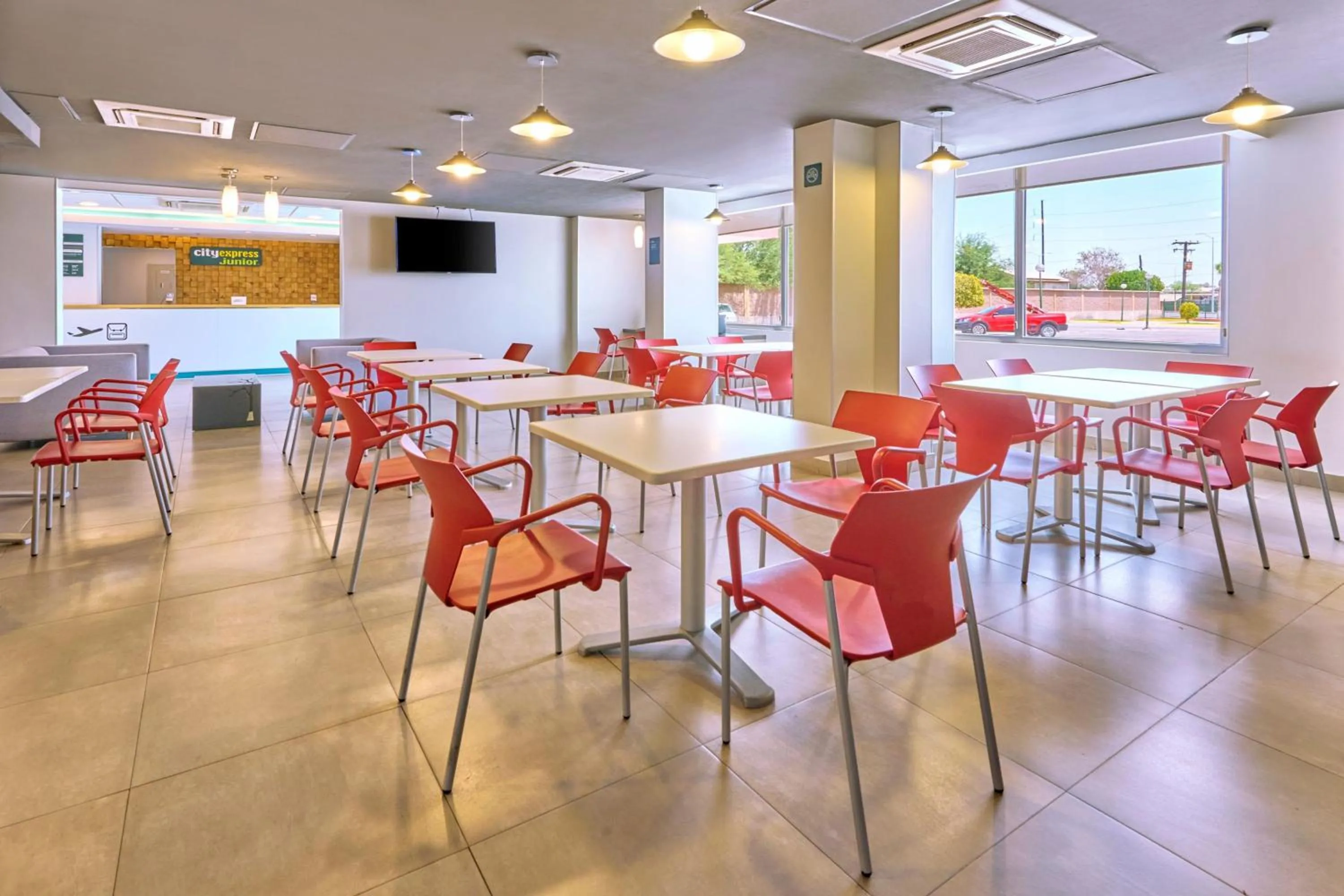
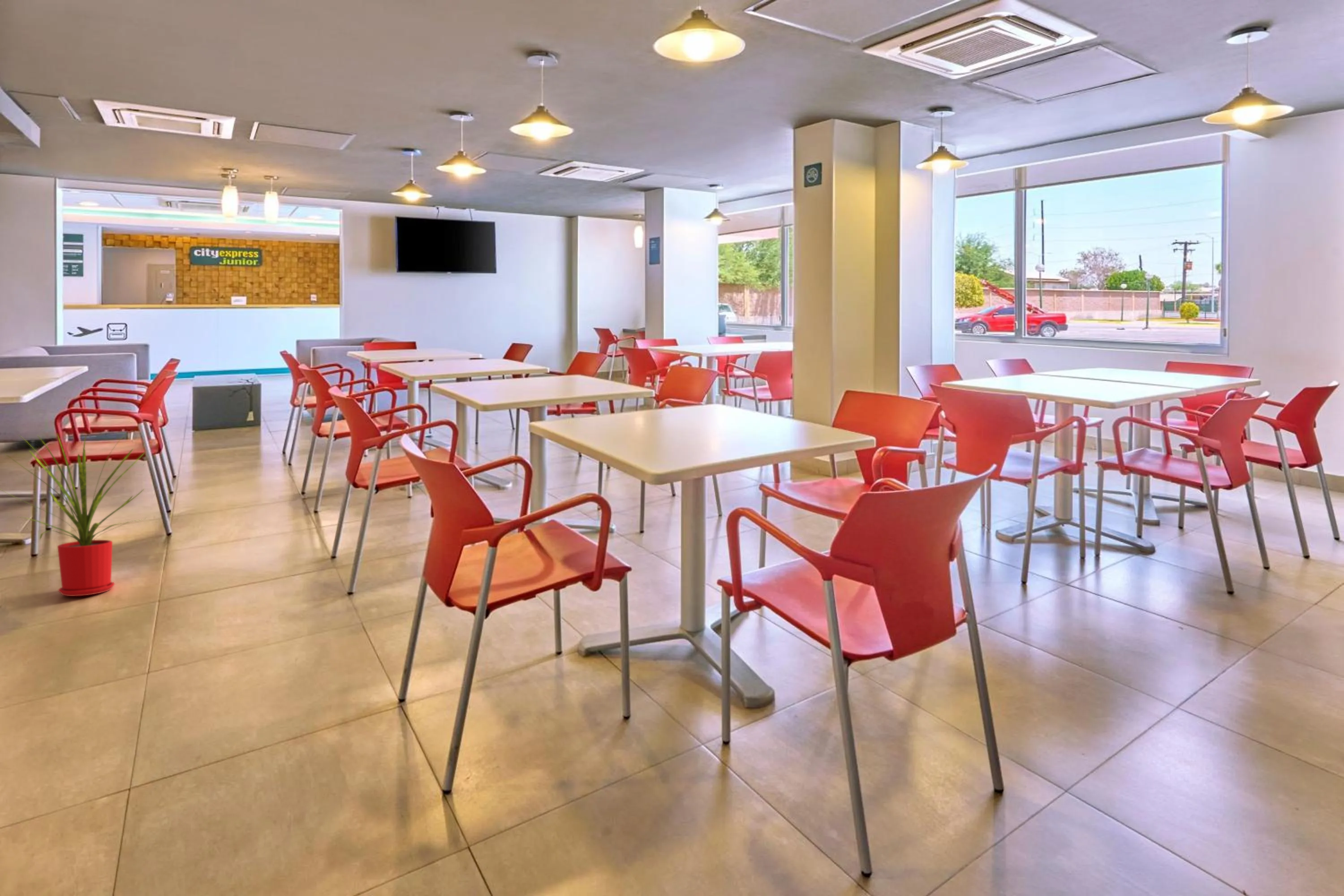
+ house plant (86, 513)
